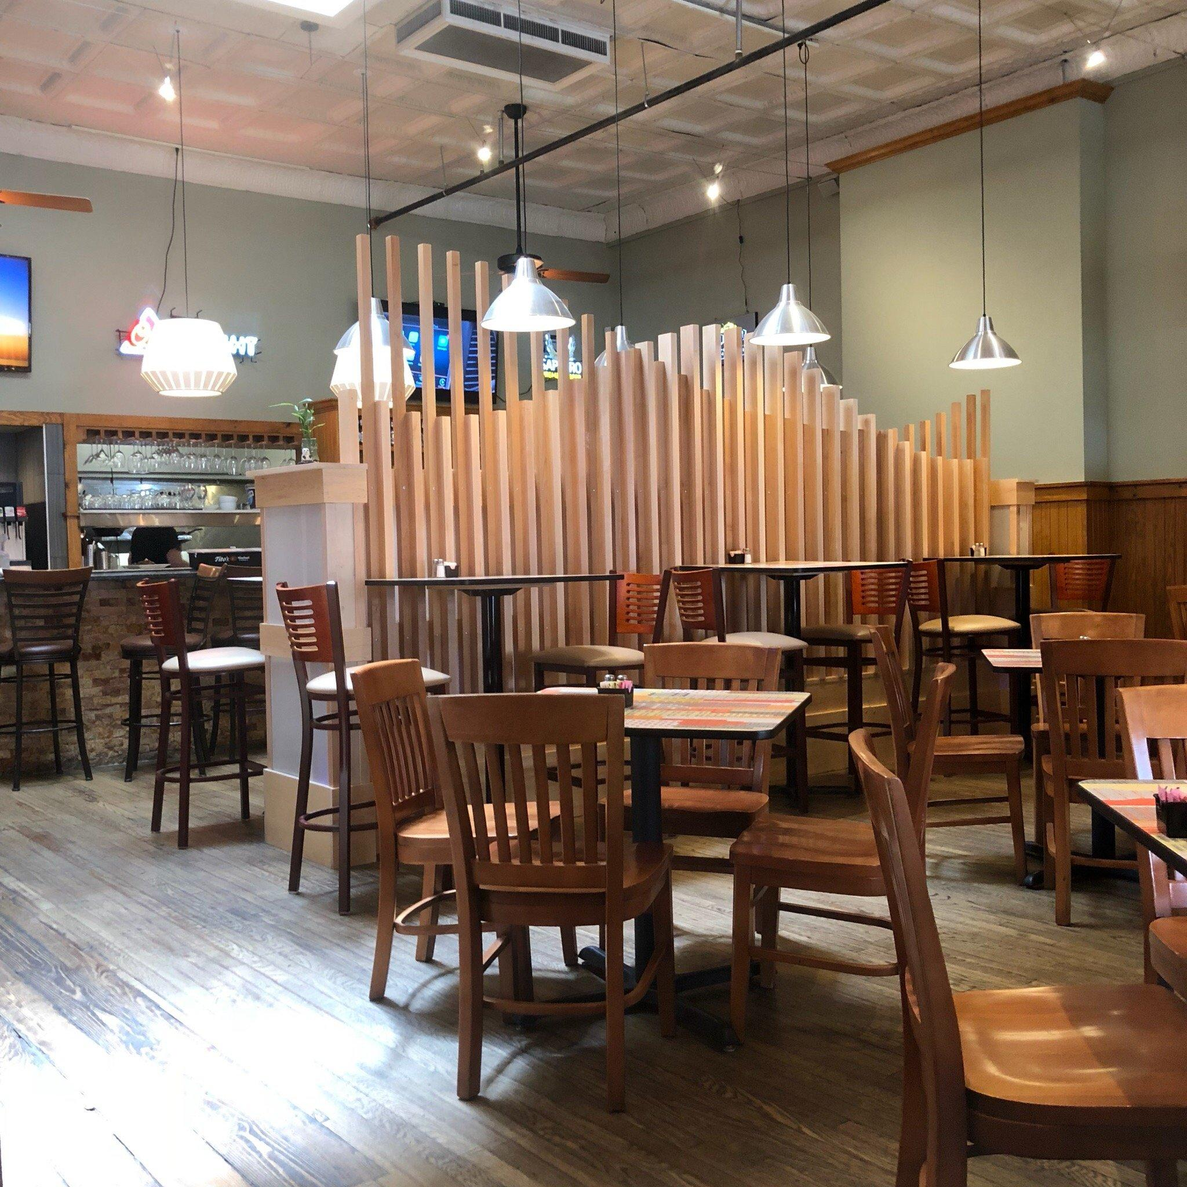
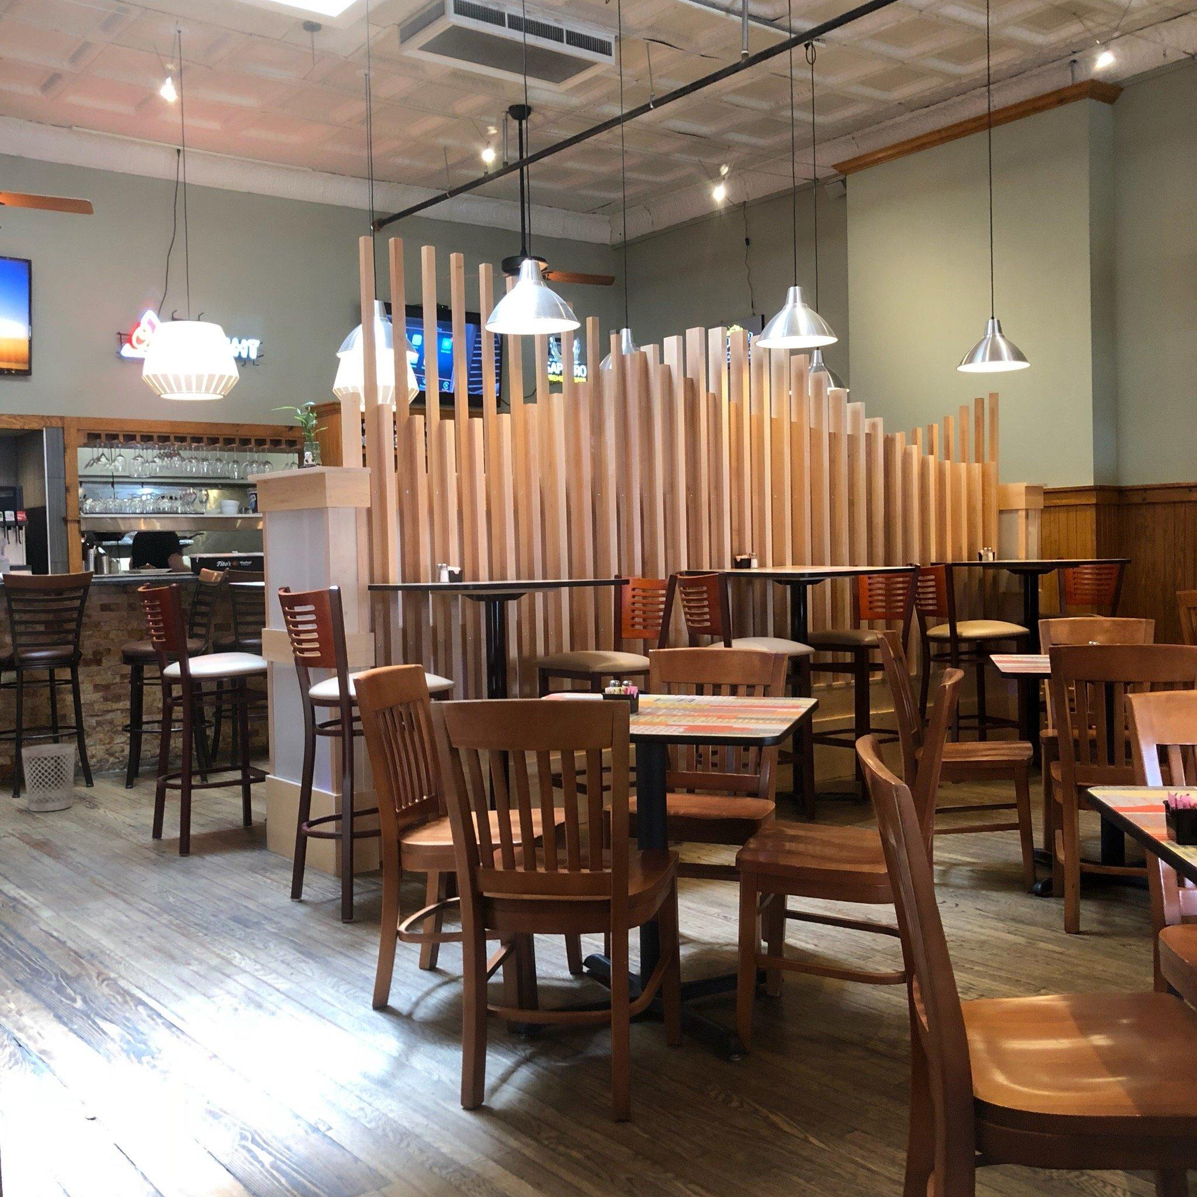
+ wastebasket (49, 777)
